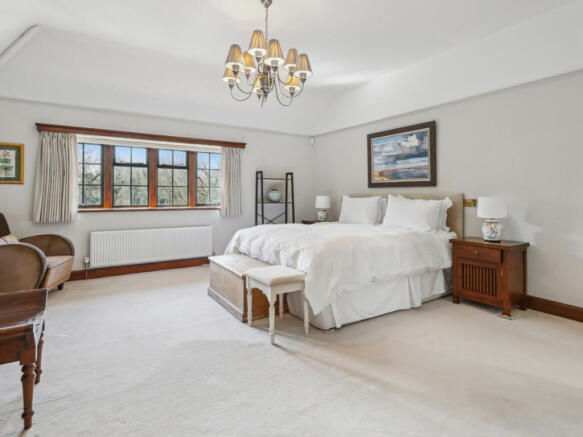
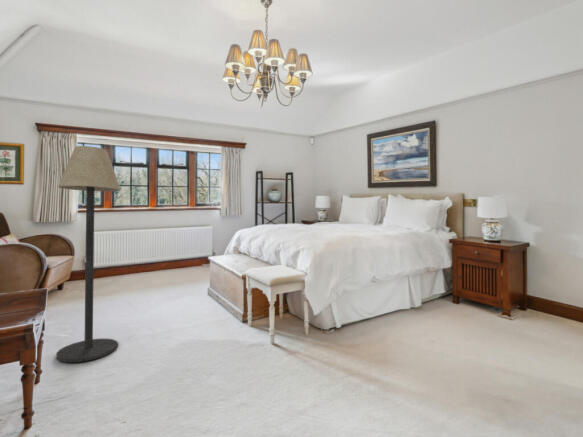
+ floor lamp (89, 249)
